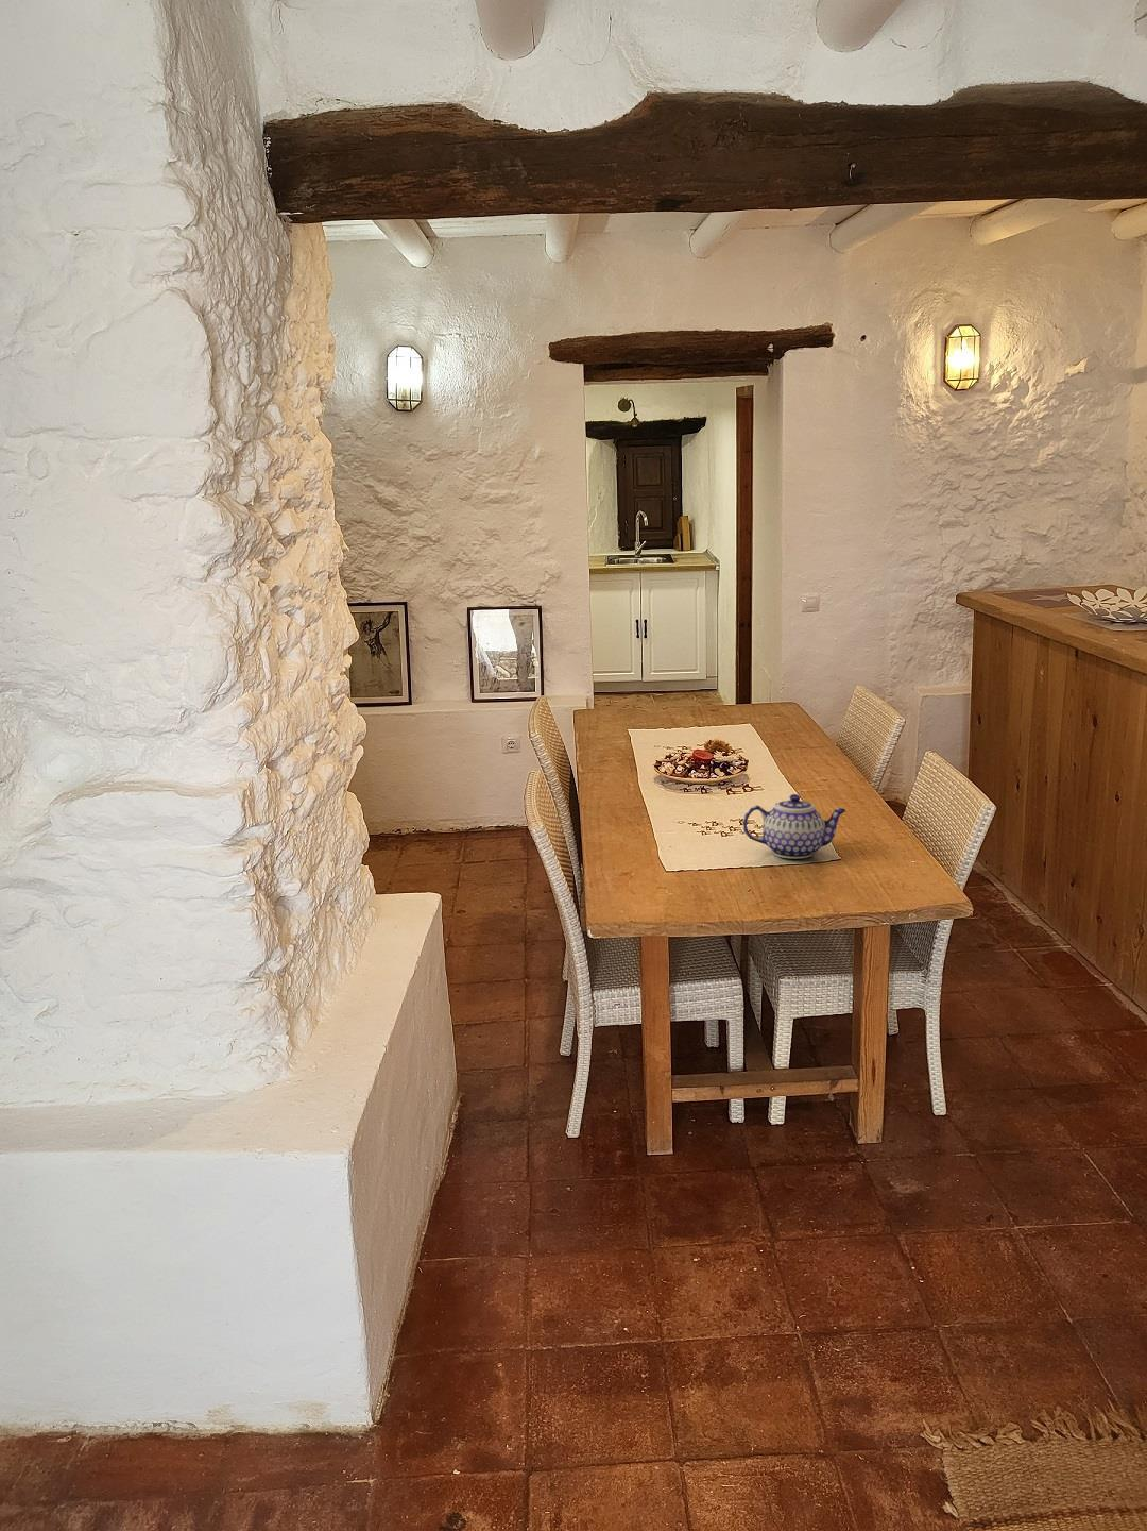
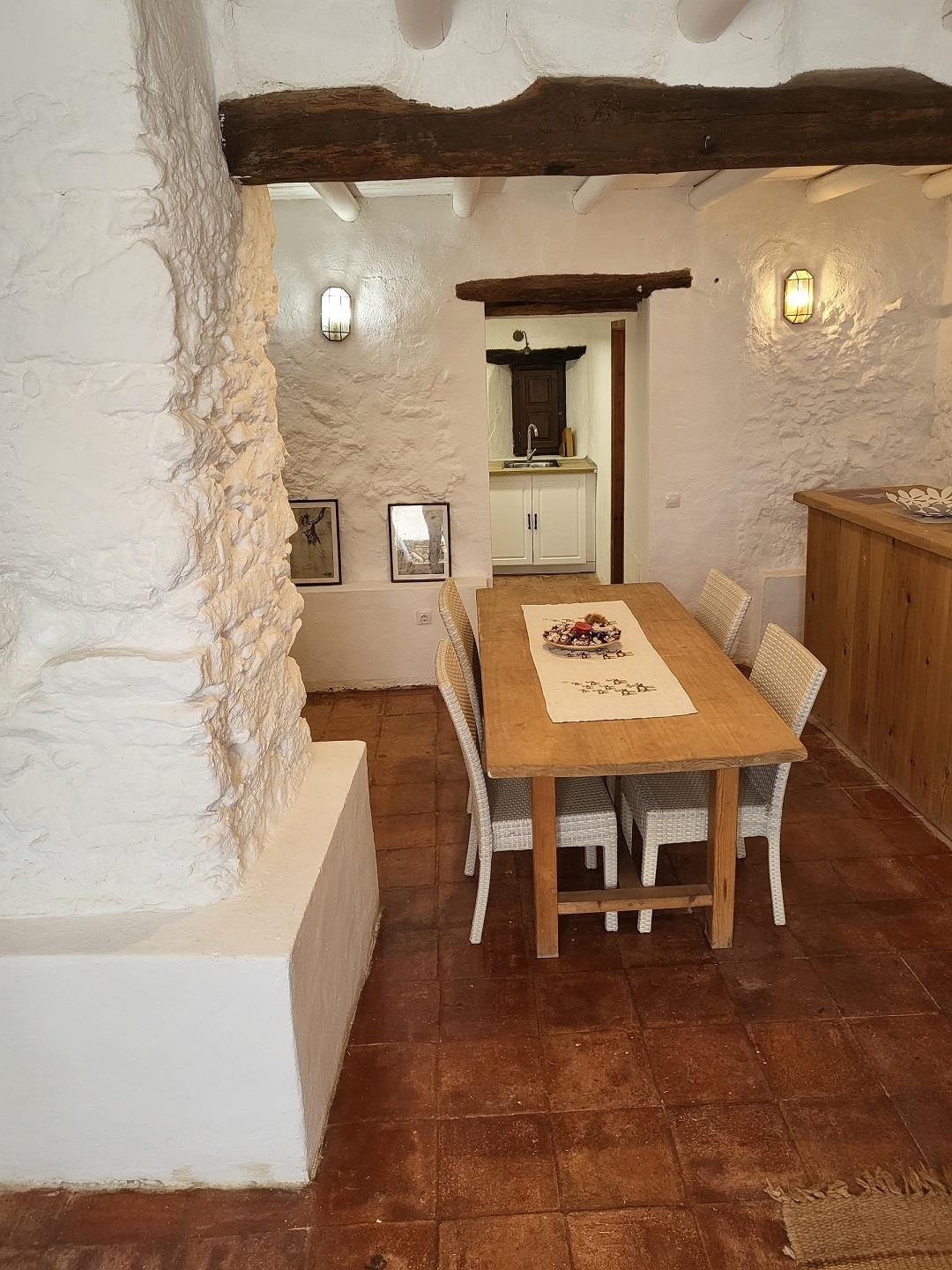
- teapot (793, 823)
